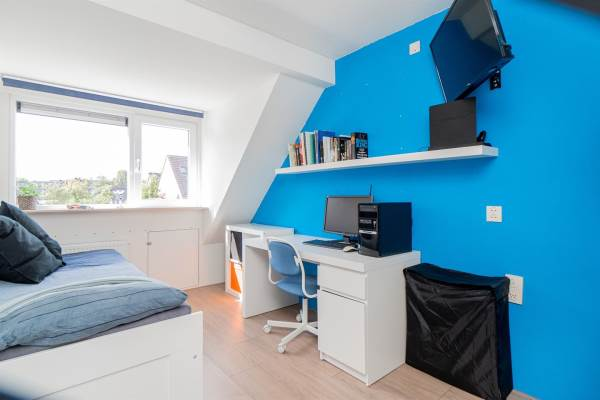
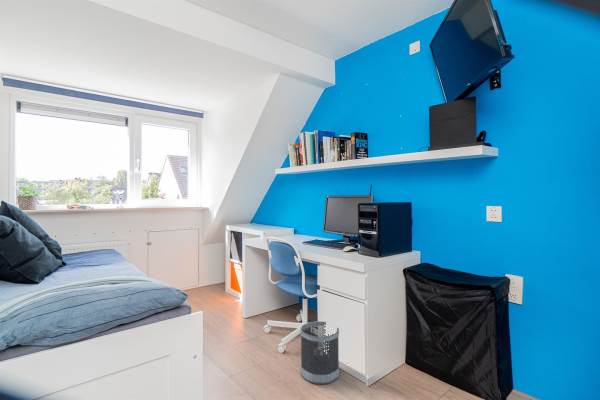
+ wastebasket (319, 350)
